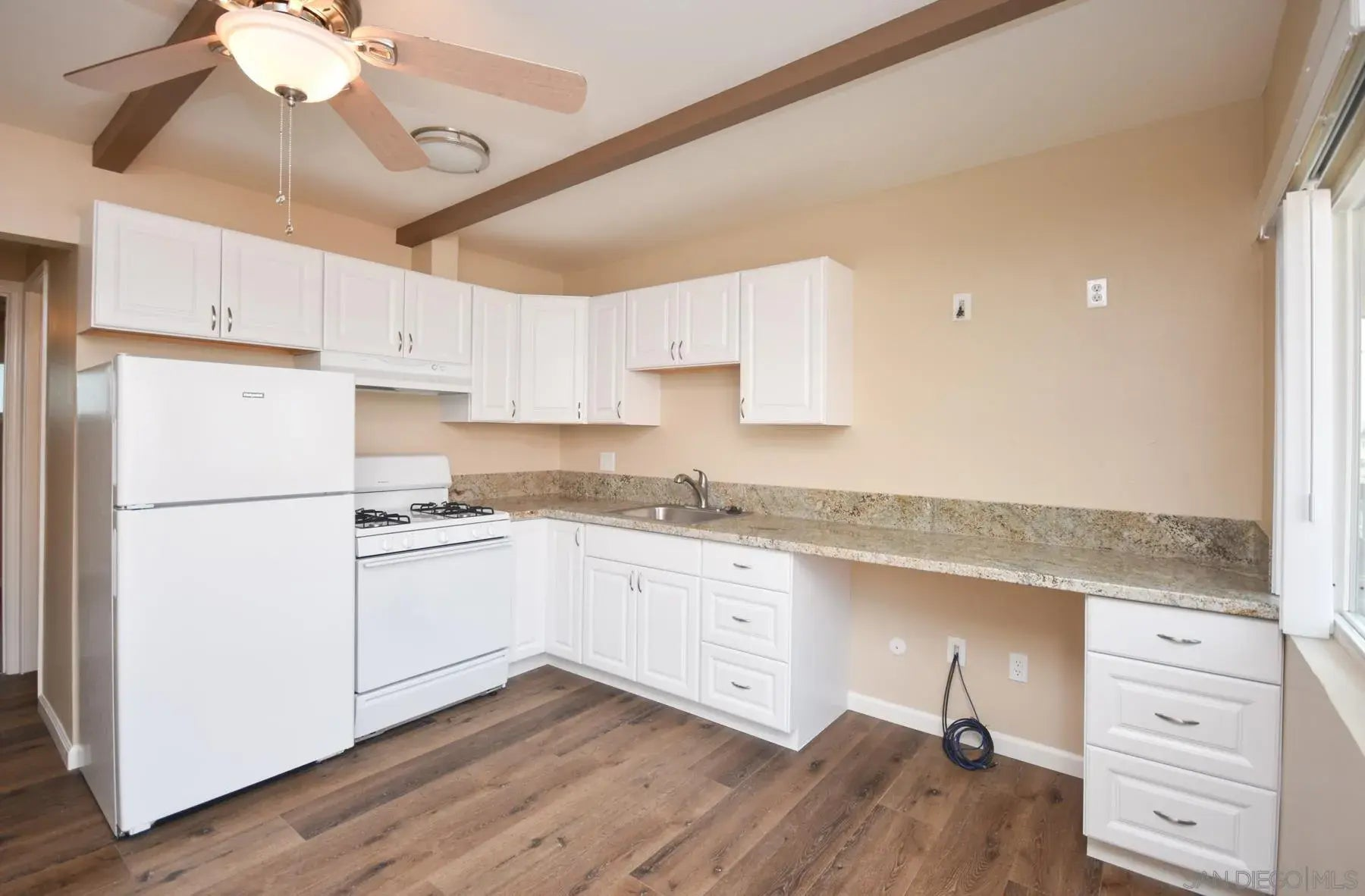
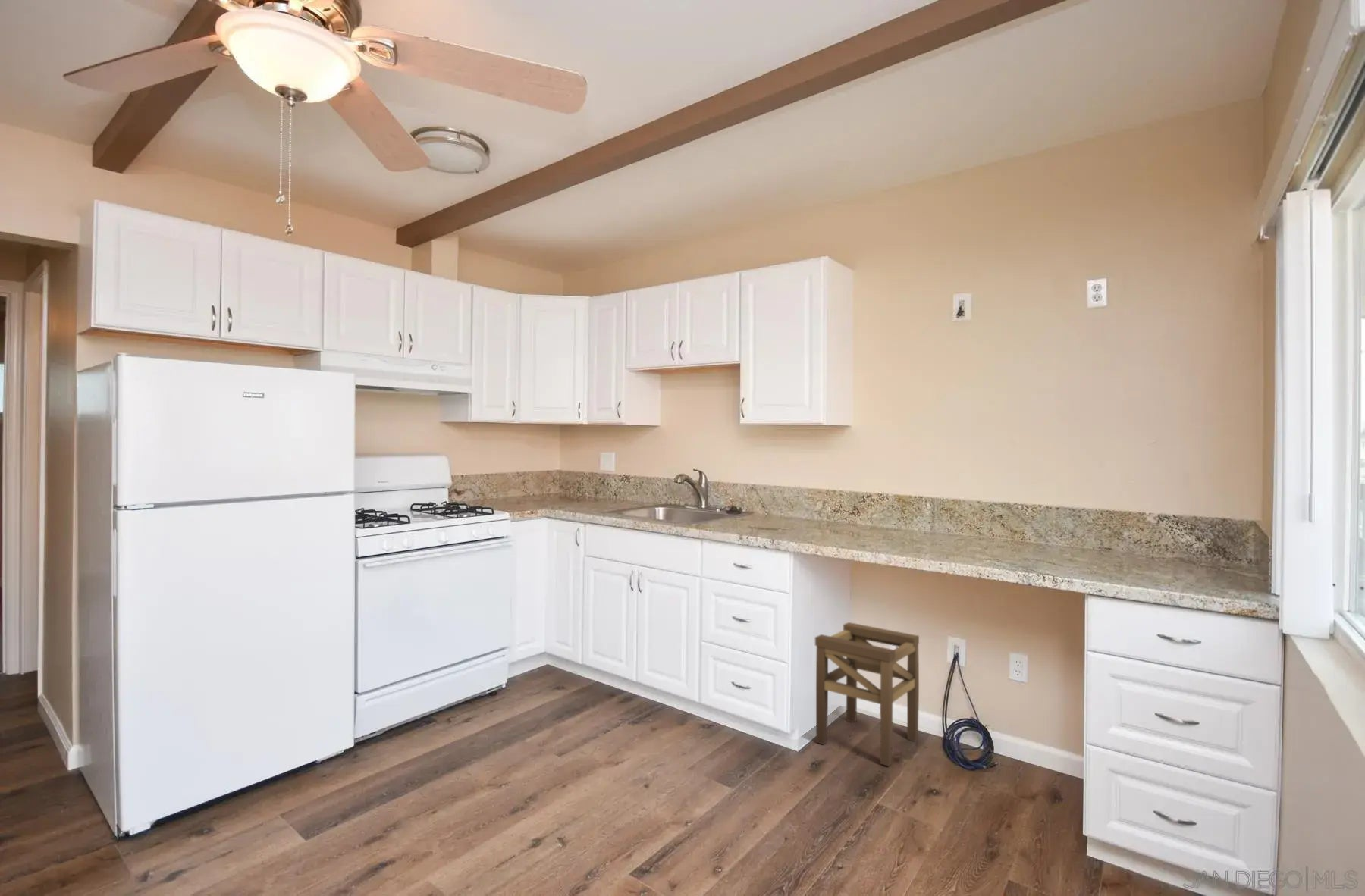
+ stool (867, 688)
